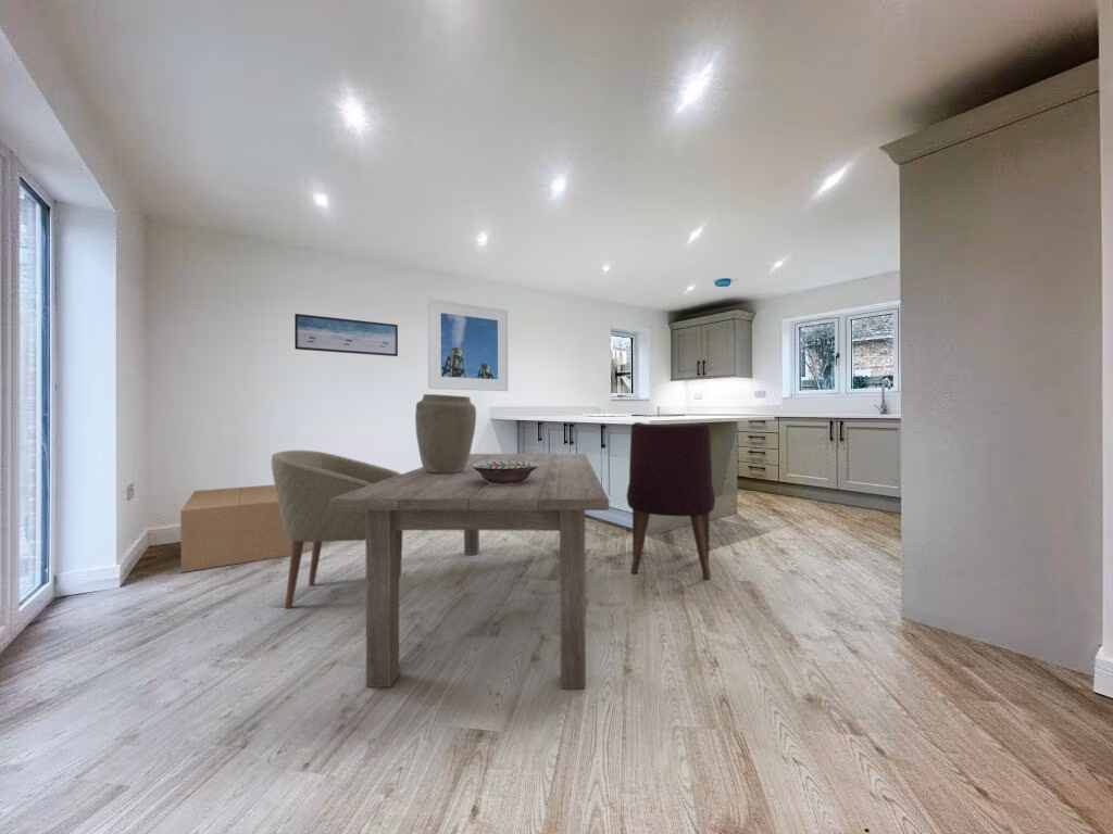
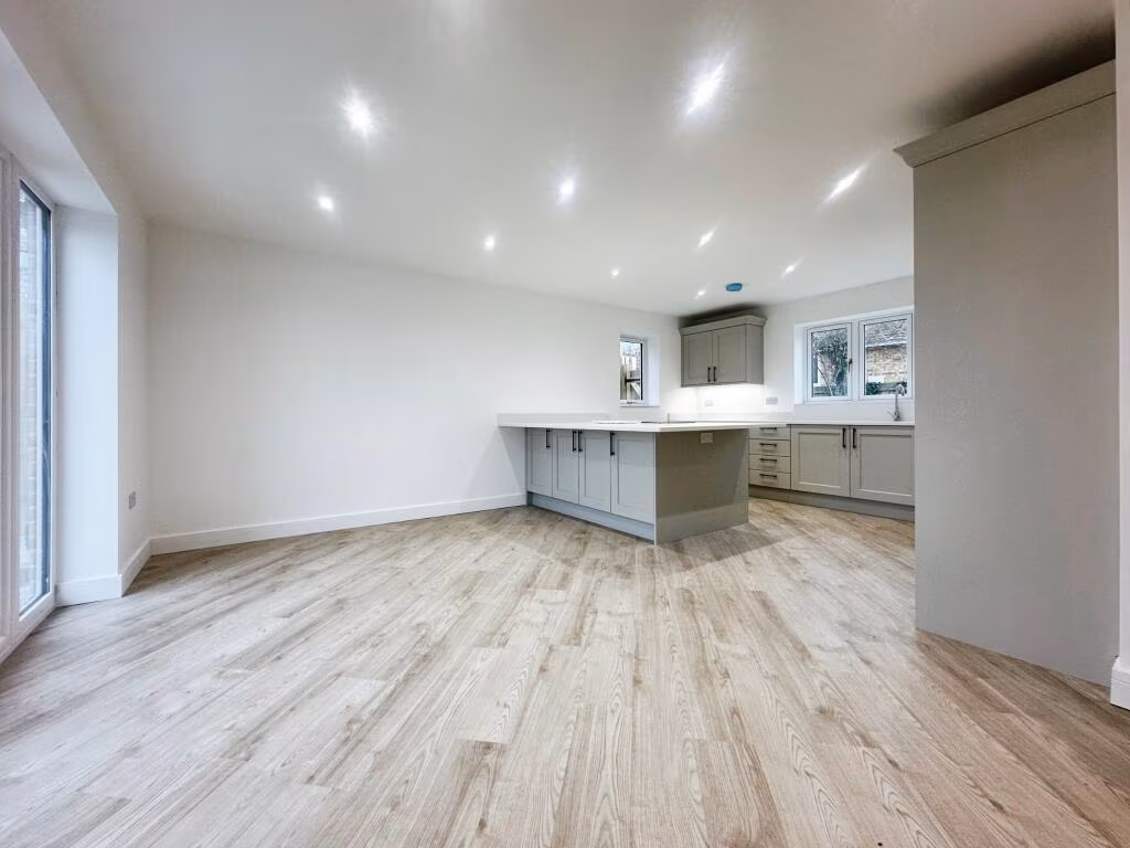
- decorative bowl (505, 472)
- wall art (349, 336)
- chair (340, 521)
- dining table (505, 529)
- cardboard box (239, 520)
- vase (446, 432)
- chair (670, 495)
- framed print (470, 346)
